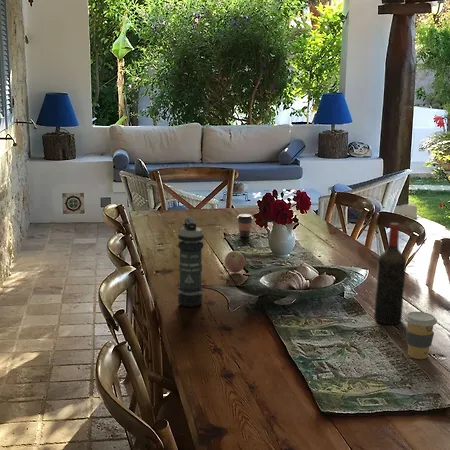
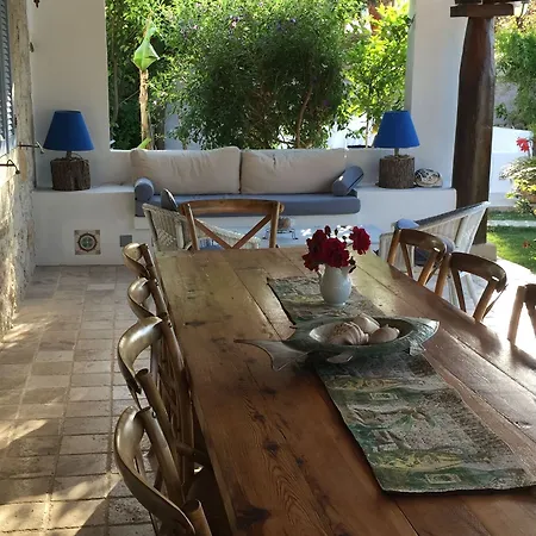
- coffee cup (244, 225)
- smoke grenade (189, 261)
- apple (234, 262)
- coffee cup (419, 335)
- wine bottle (391, 272)
